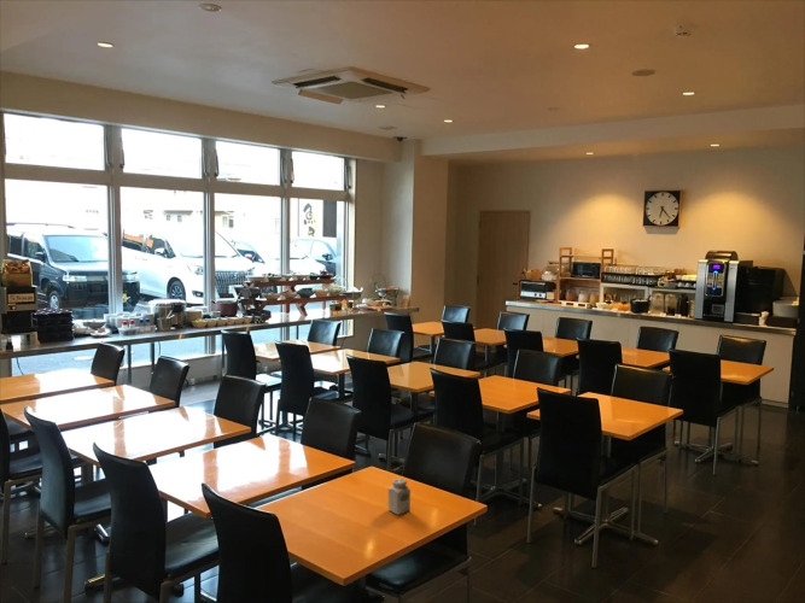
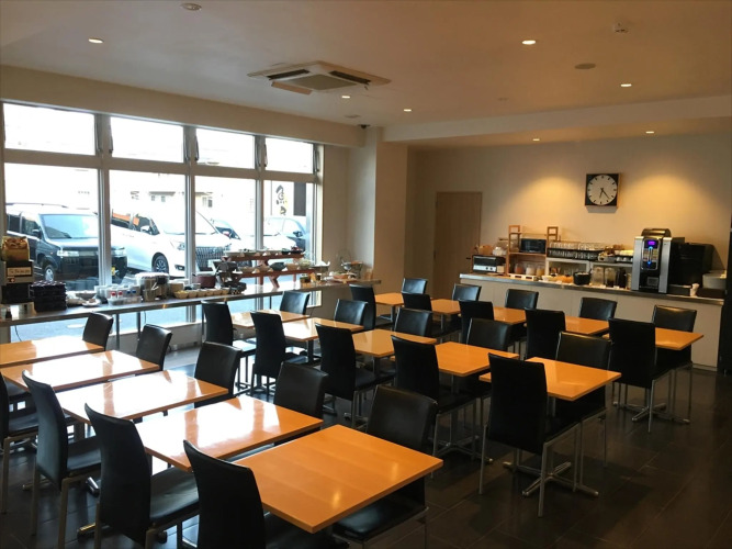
- salt shaker (398, 494)
